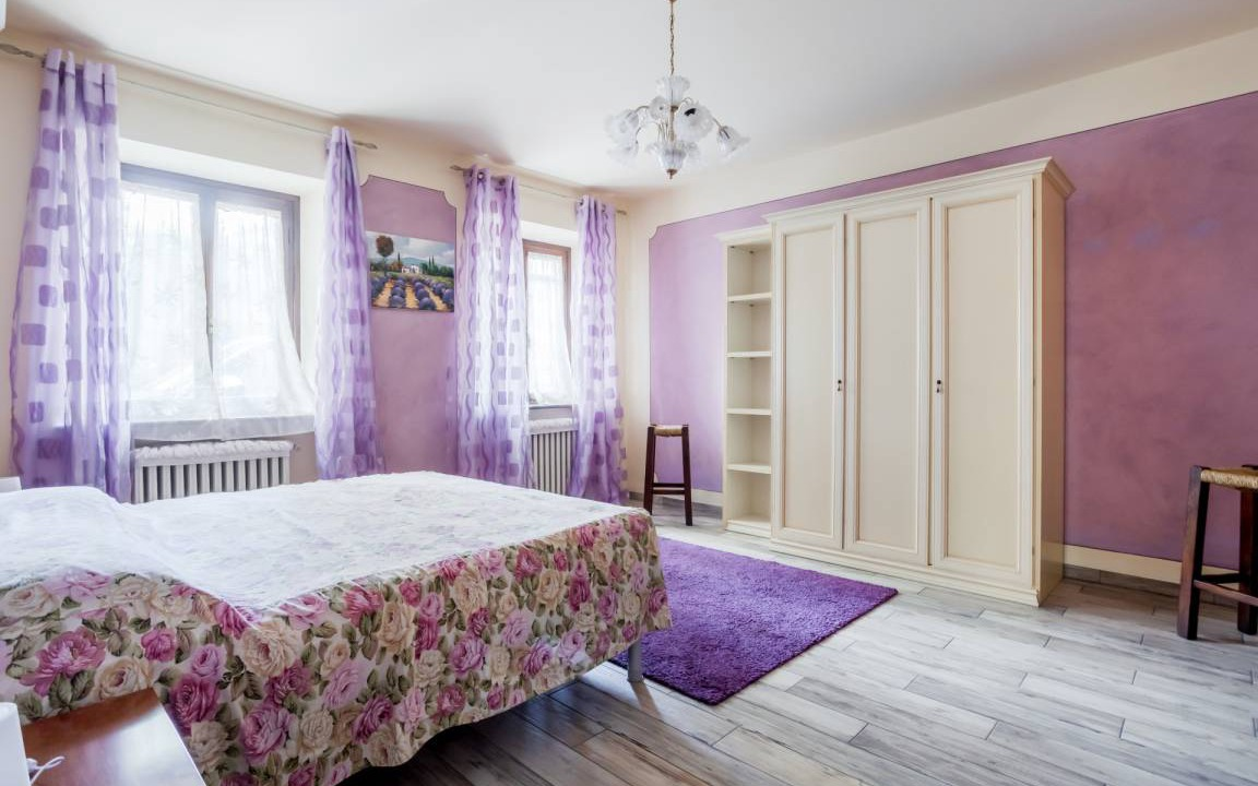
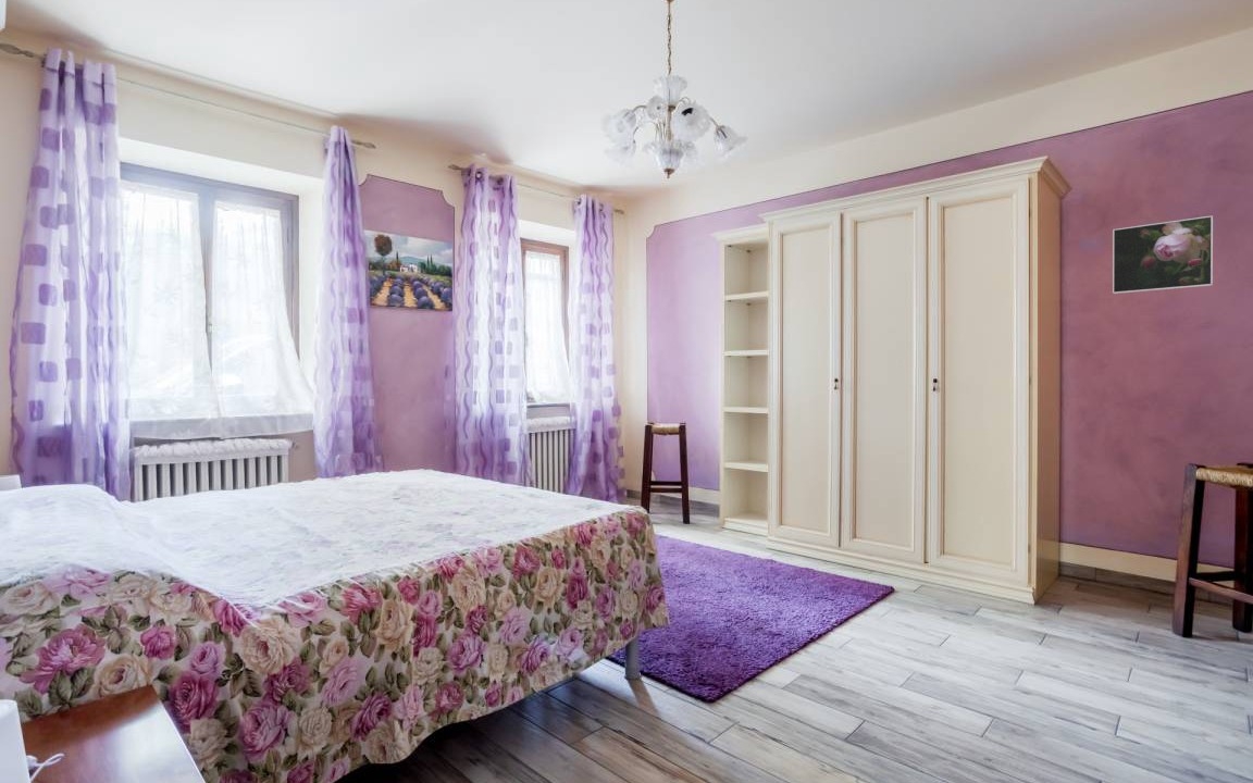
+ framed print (1161, 256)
